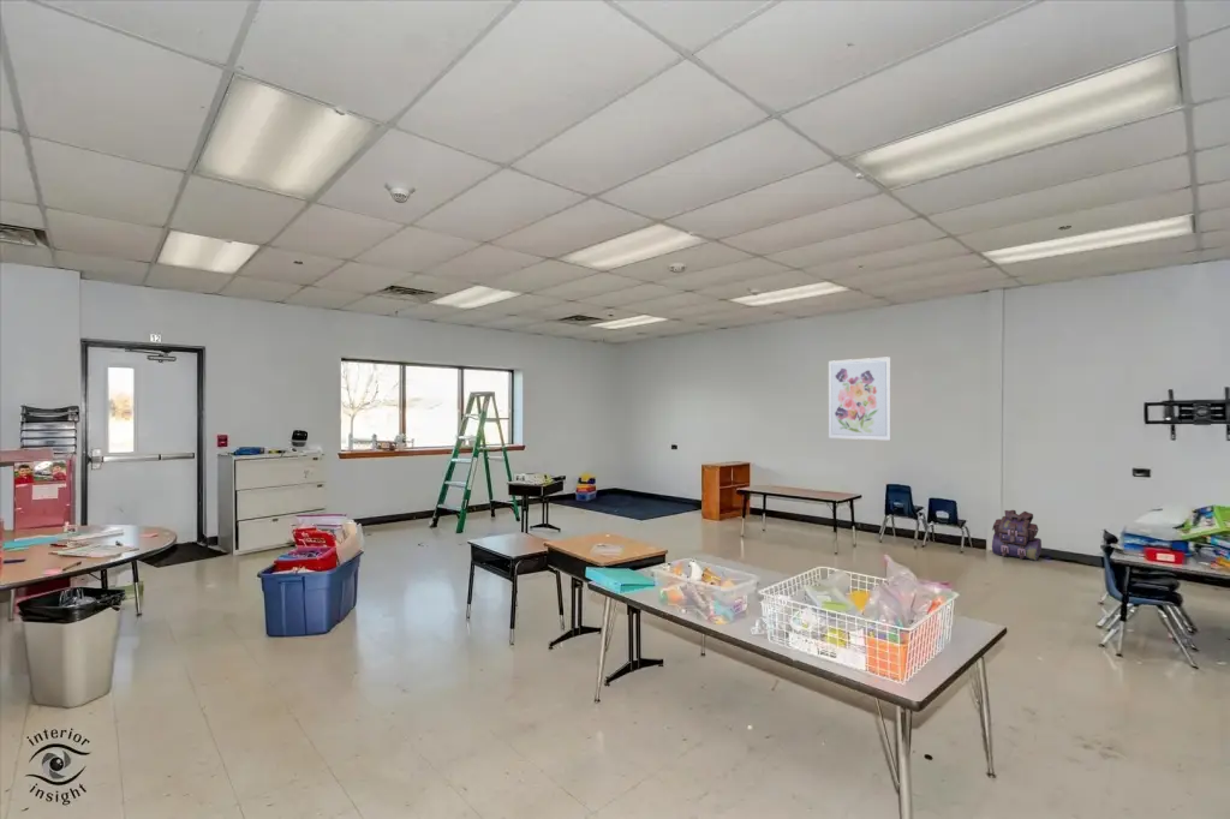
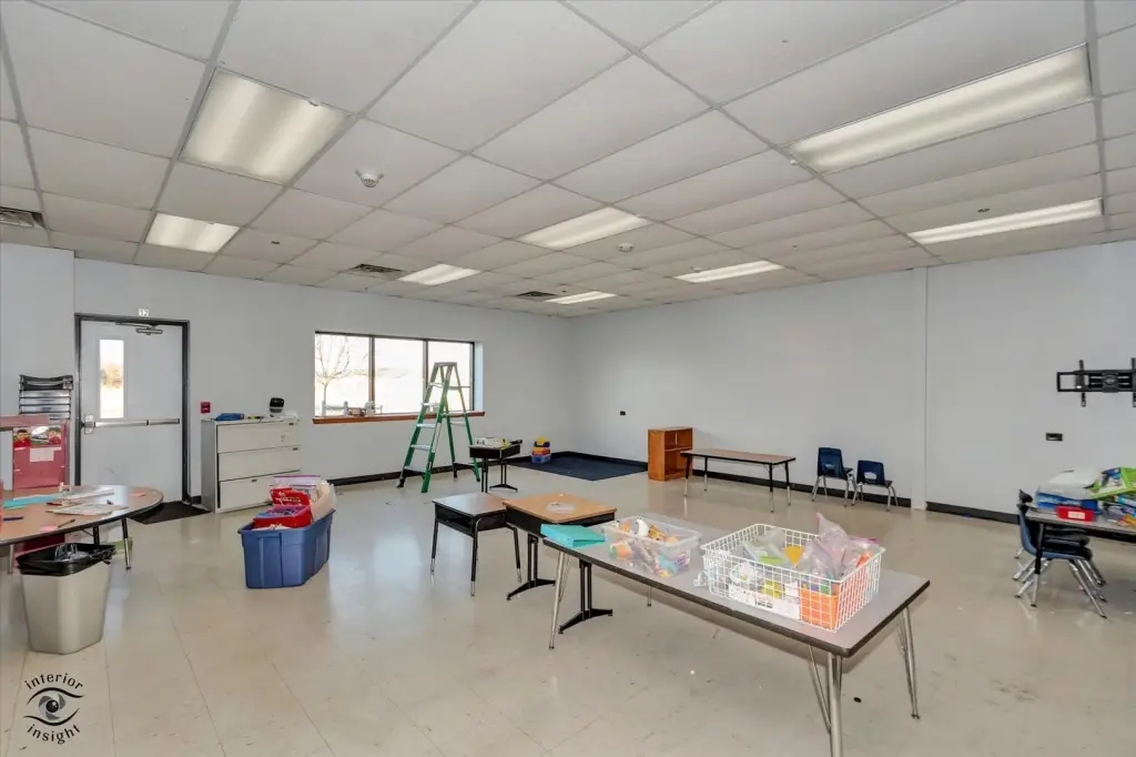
- wall art (858, 399)
- backpack (1015, 533)
